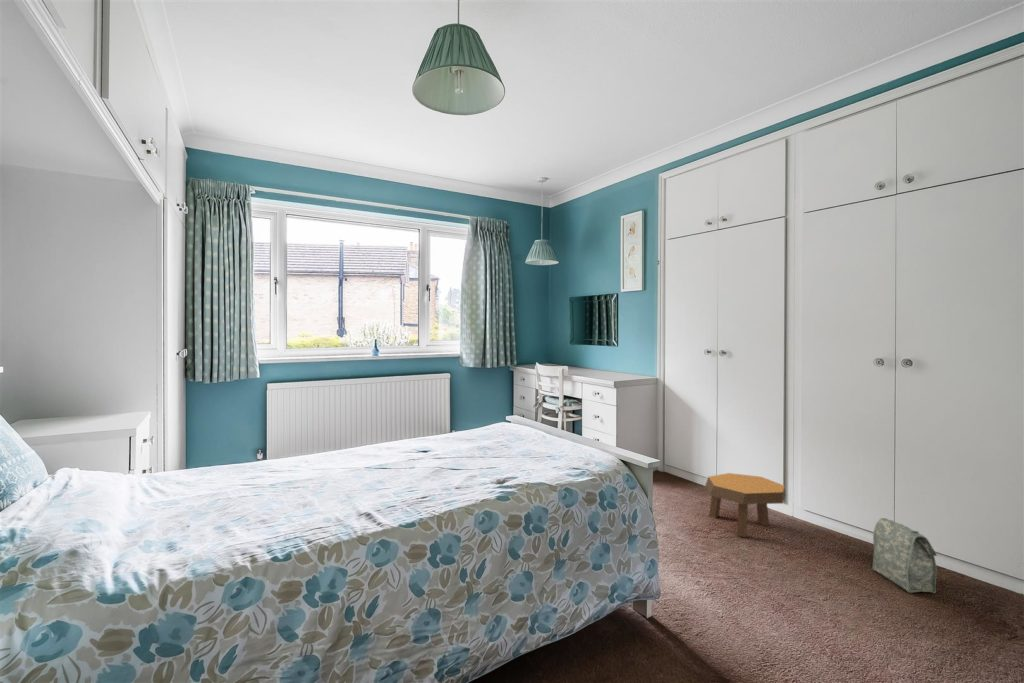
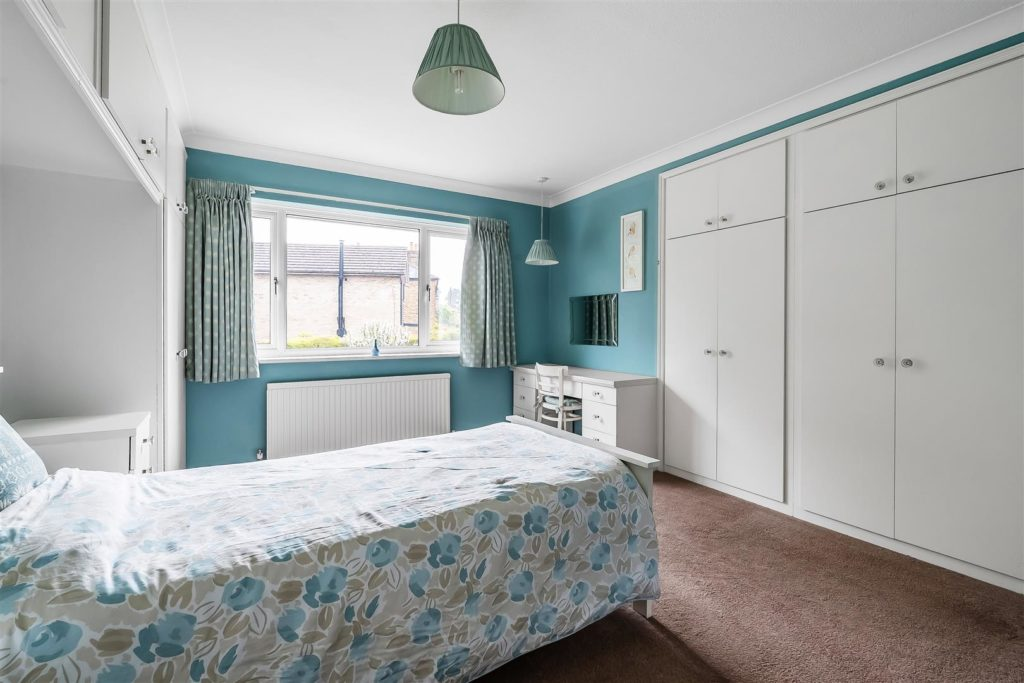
- bag (903, 552)
- footstool (745, 504)
